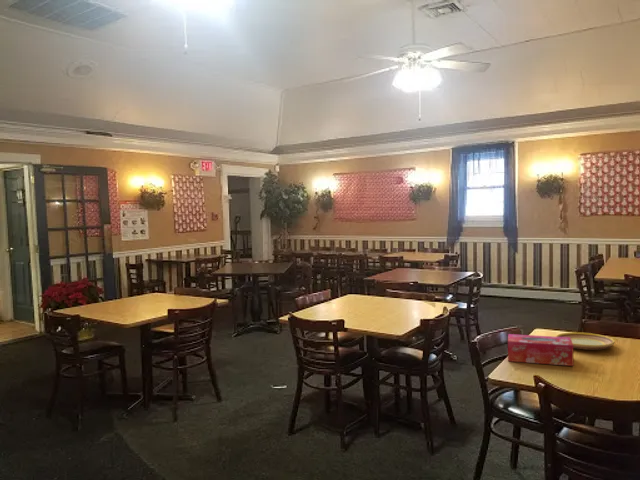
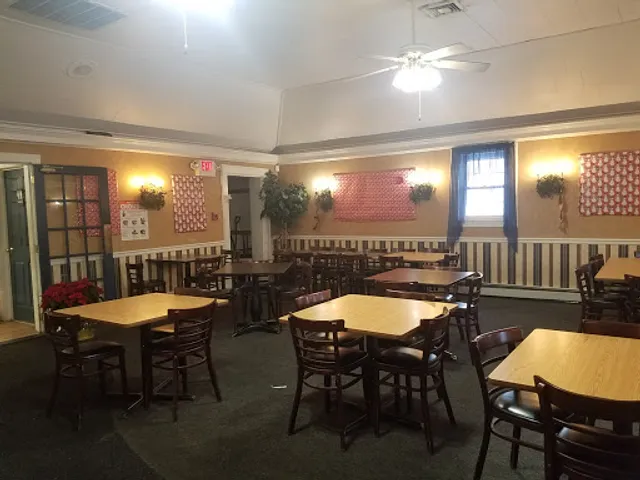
- plate (584, 341)
- tissue box (539, 349)
